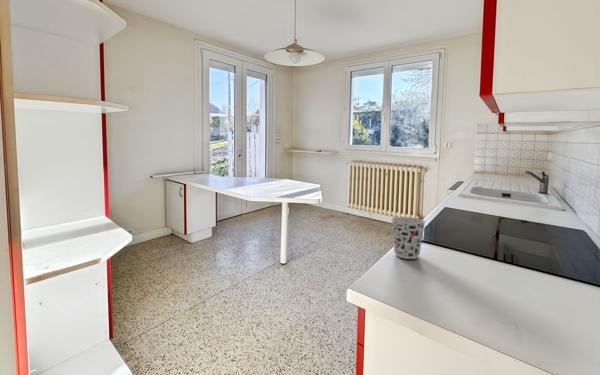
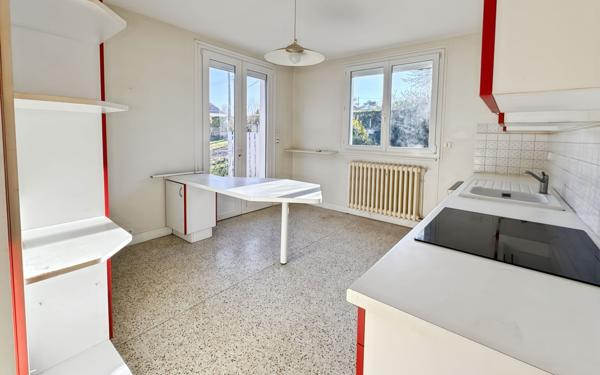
- cup (407, 237)
